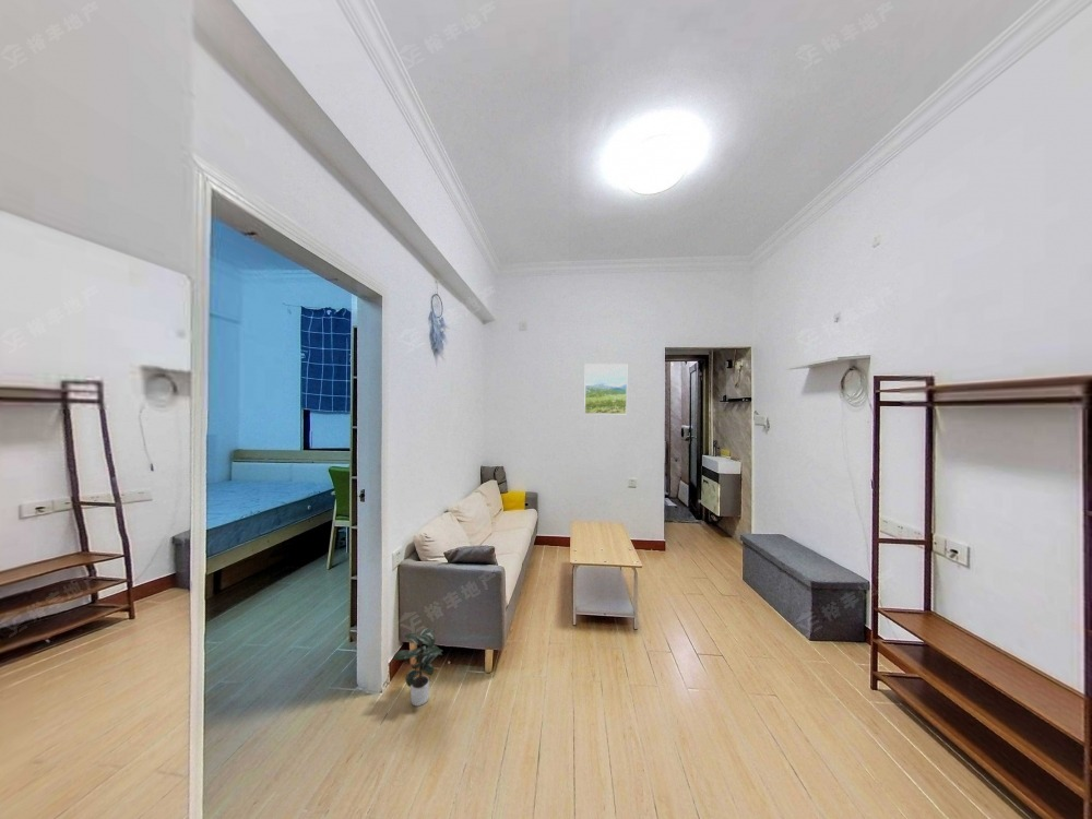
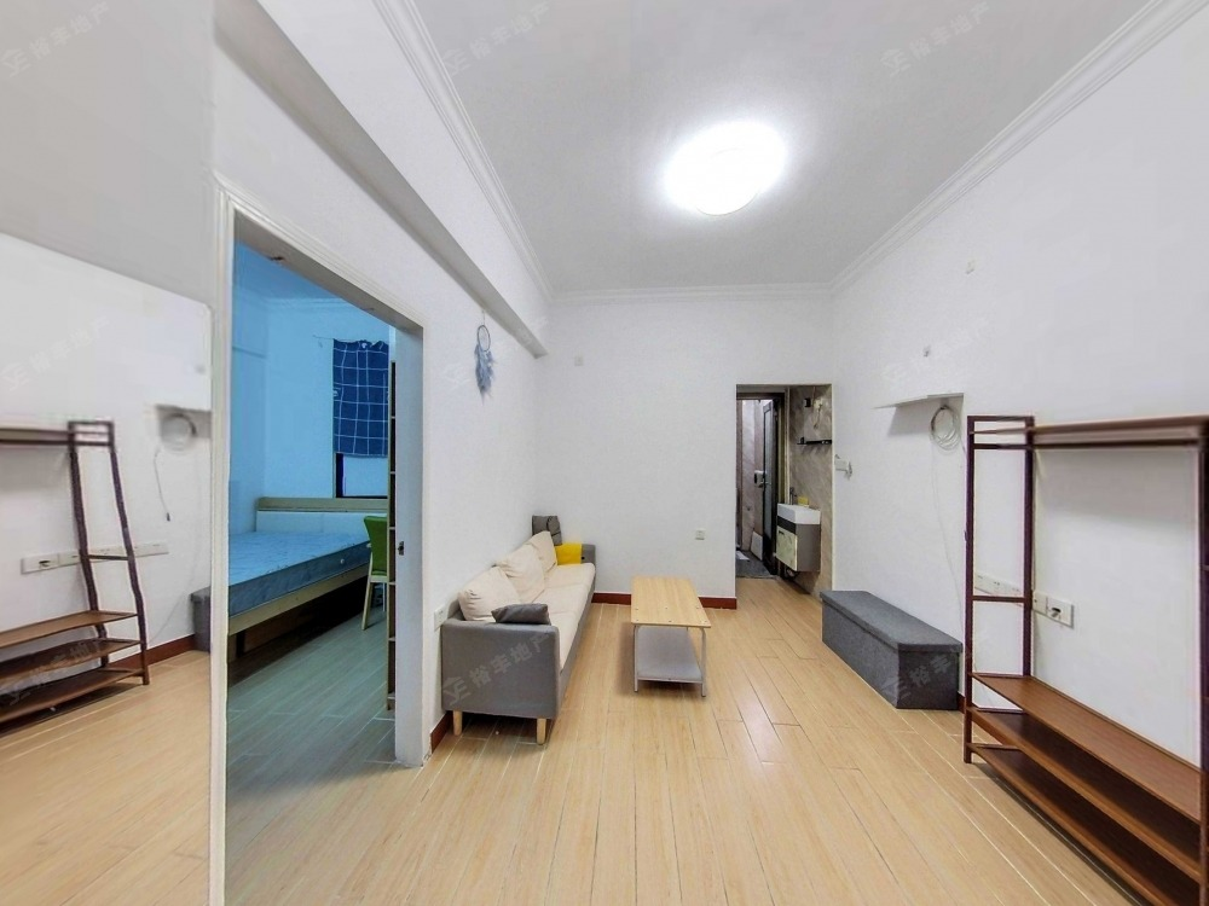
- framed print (605, 389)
- potted plant (419, 661)
